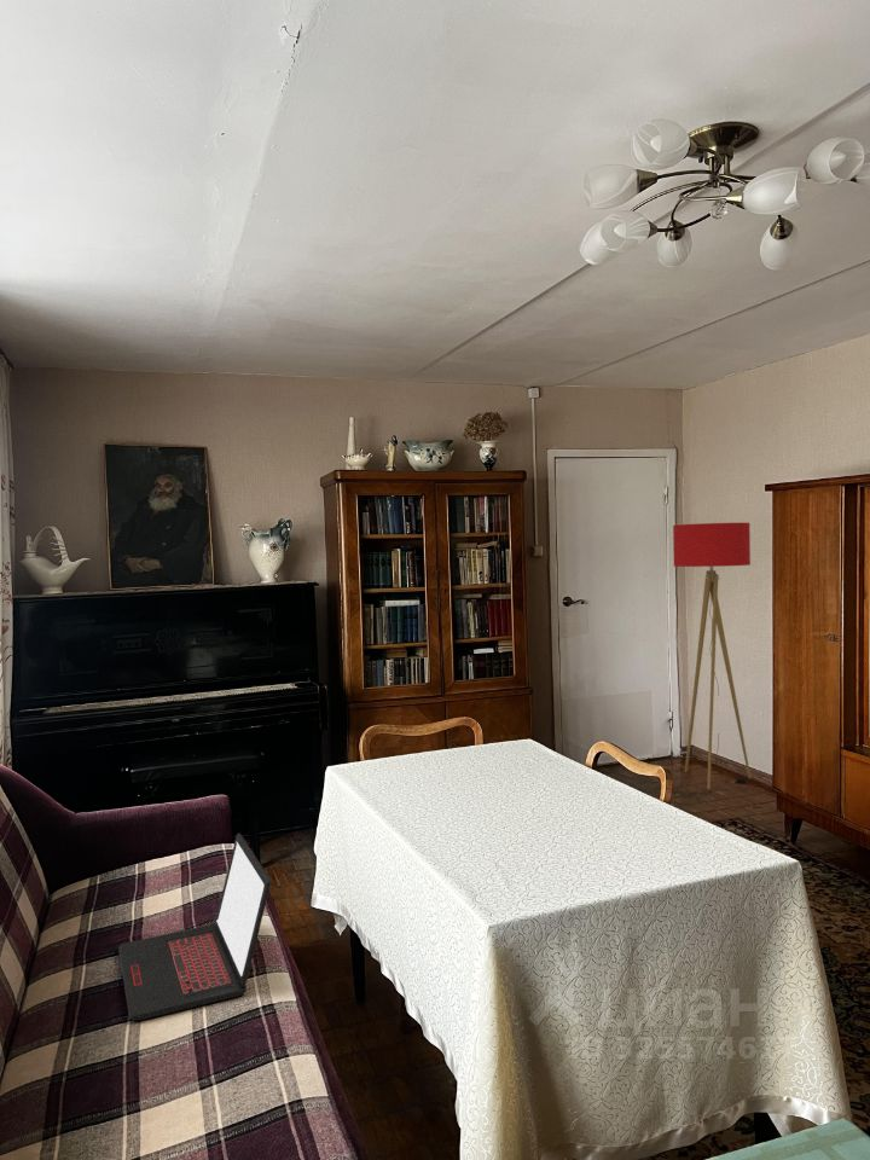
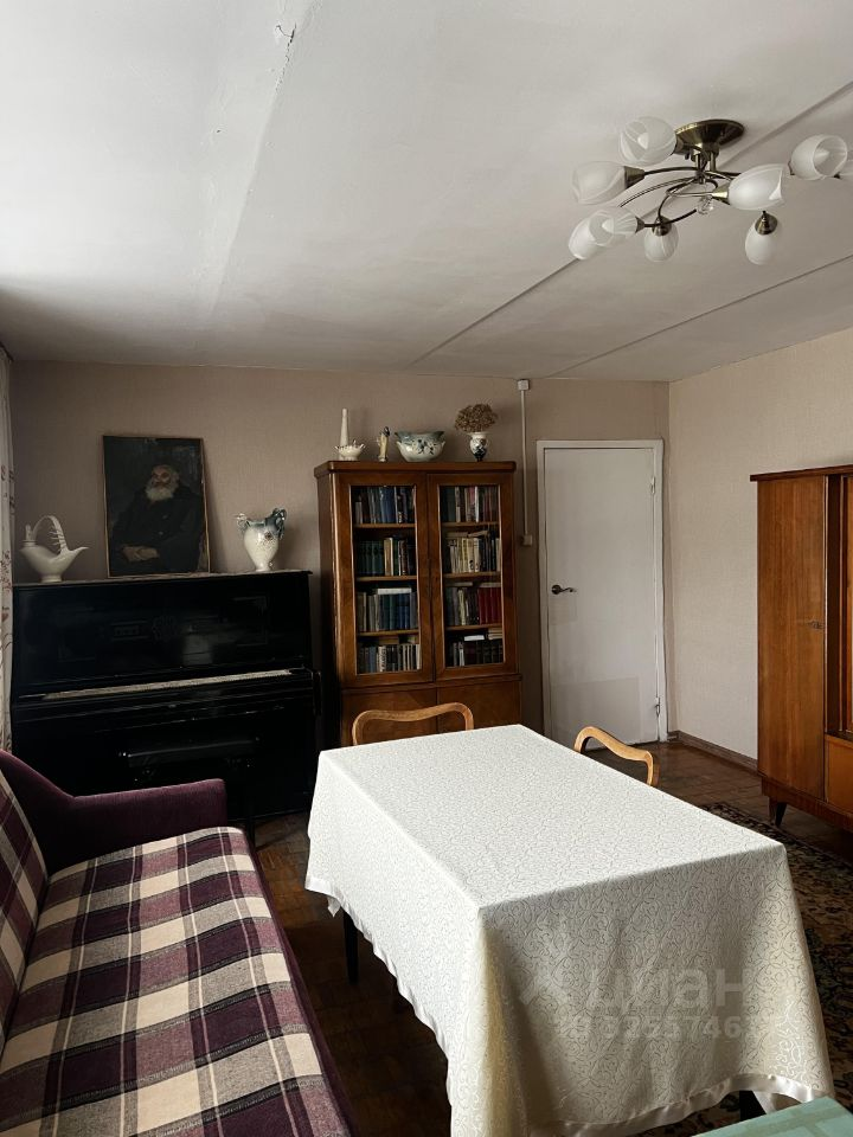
- laptop (193, 928)
- floor lamp (712, 652)
